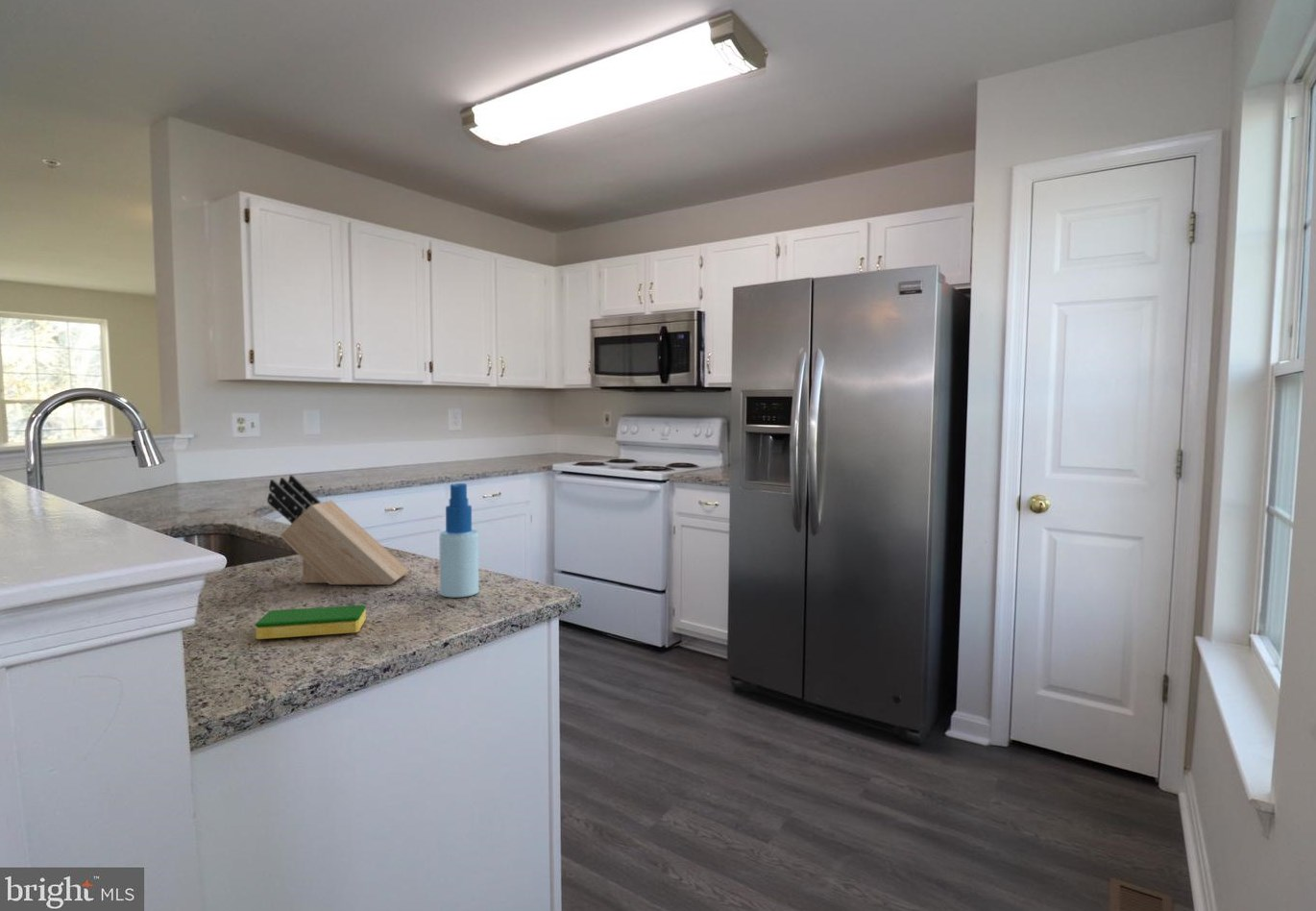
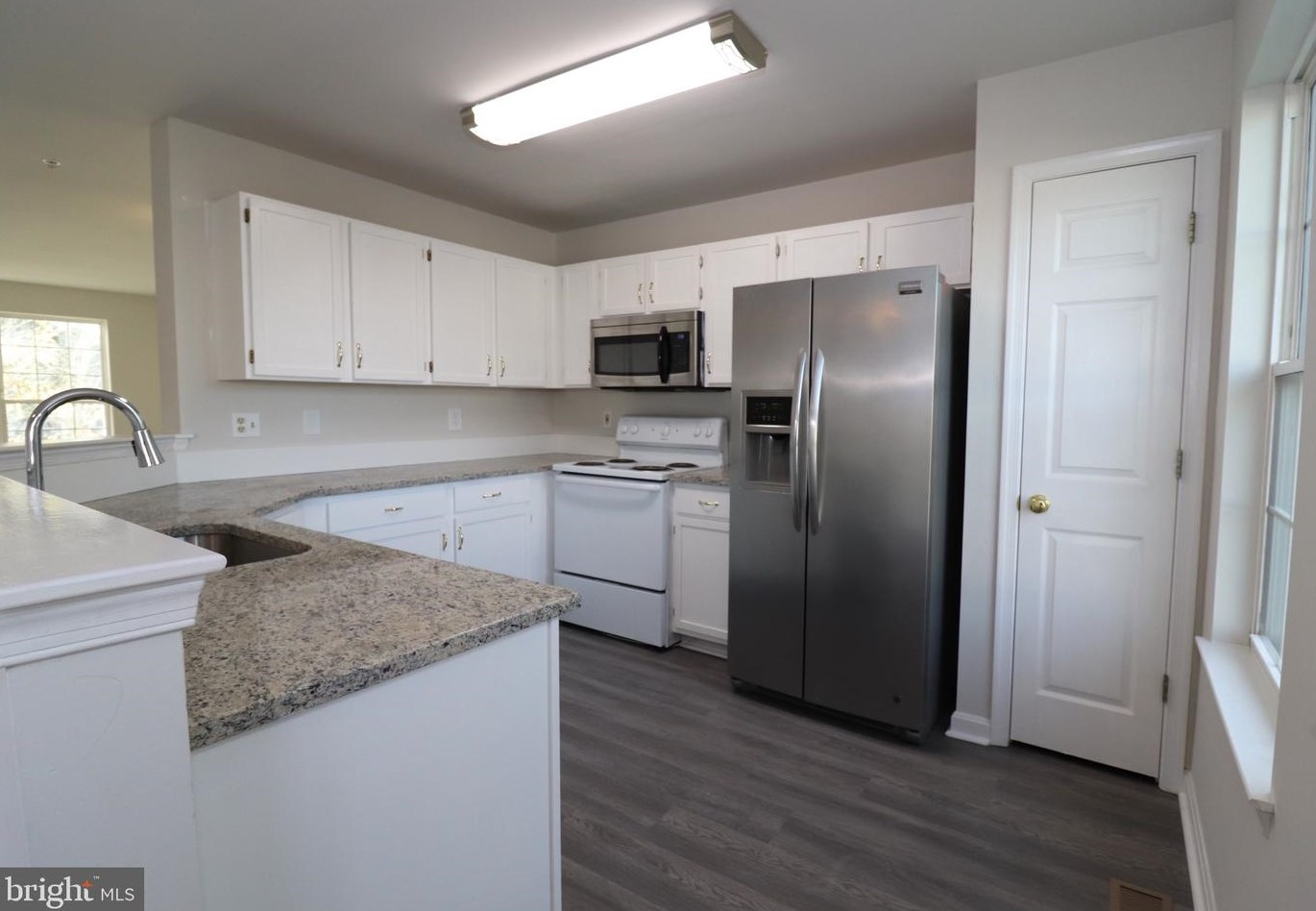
- dish sponge (313, 621)
- spray bottle (459, 538)
- knife block (336, 528)
